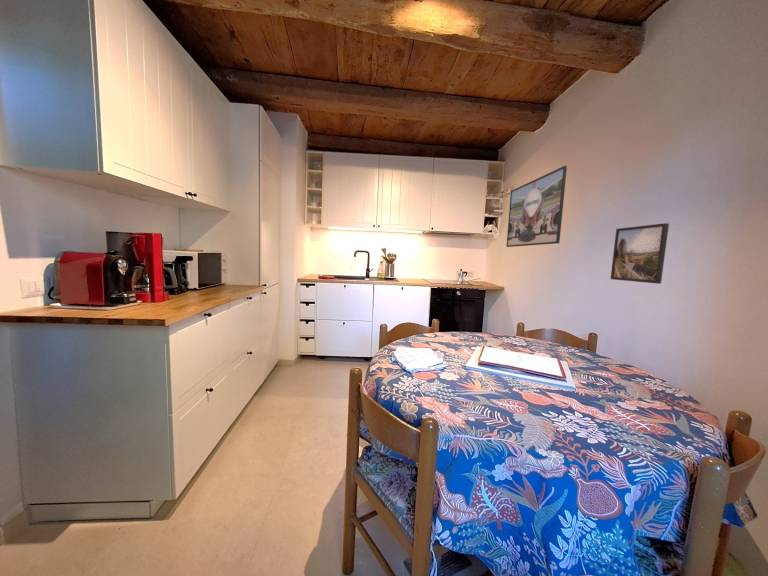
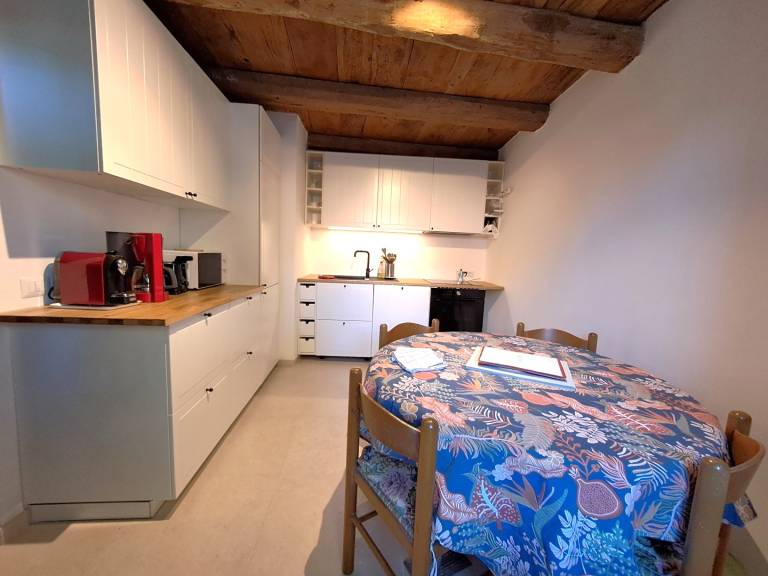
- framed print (636, 254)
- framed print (531, 213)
